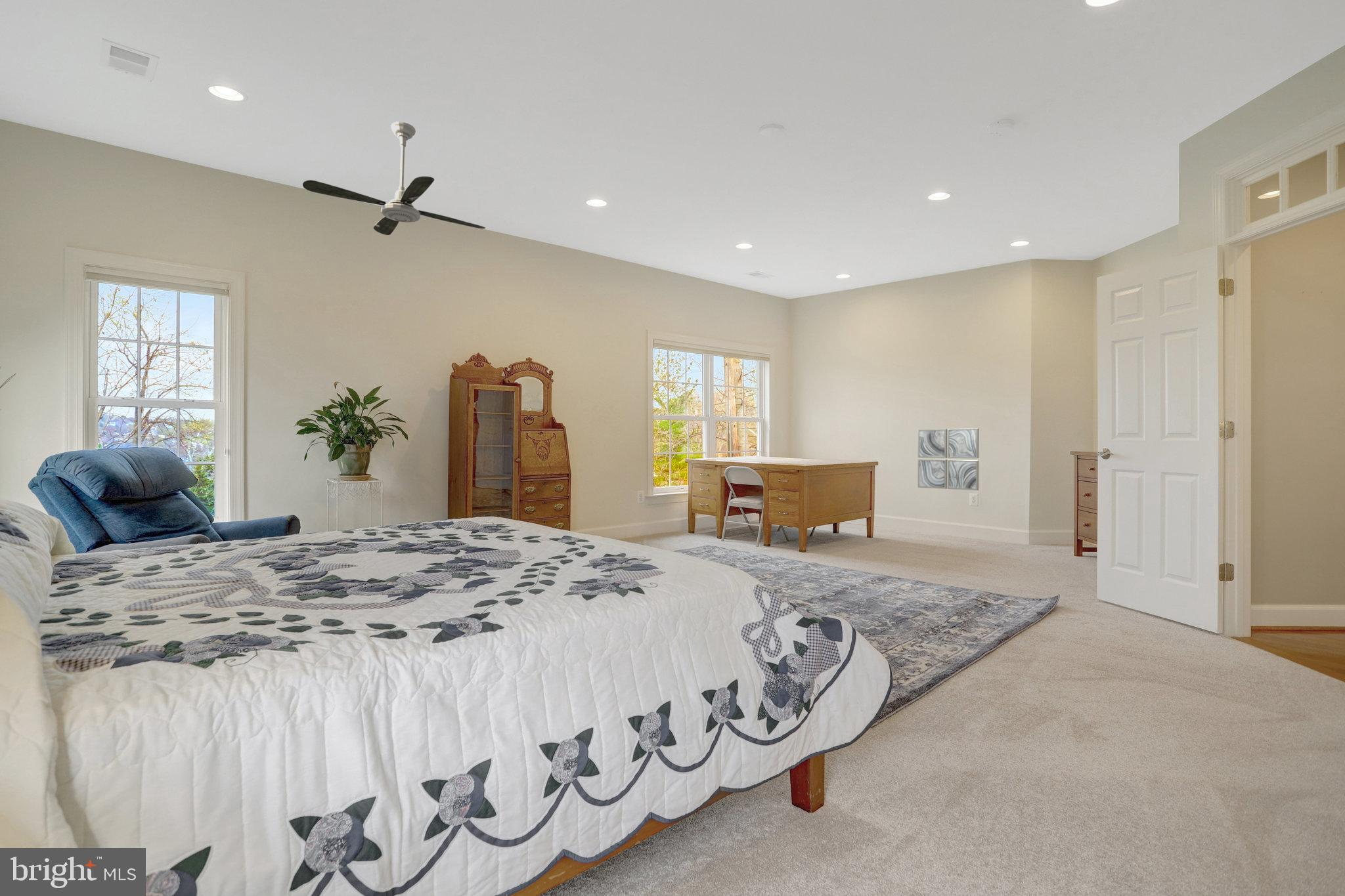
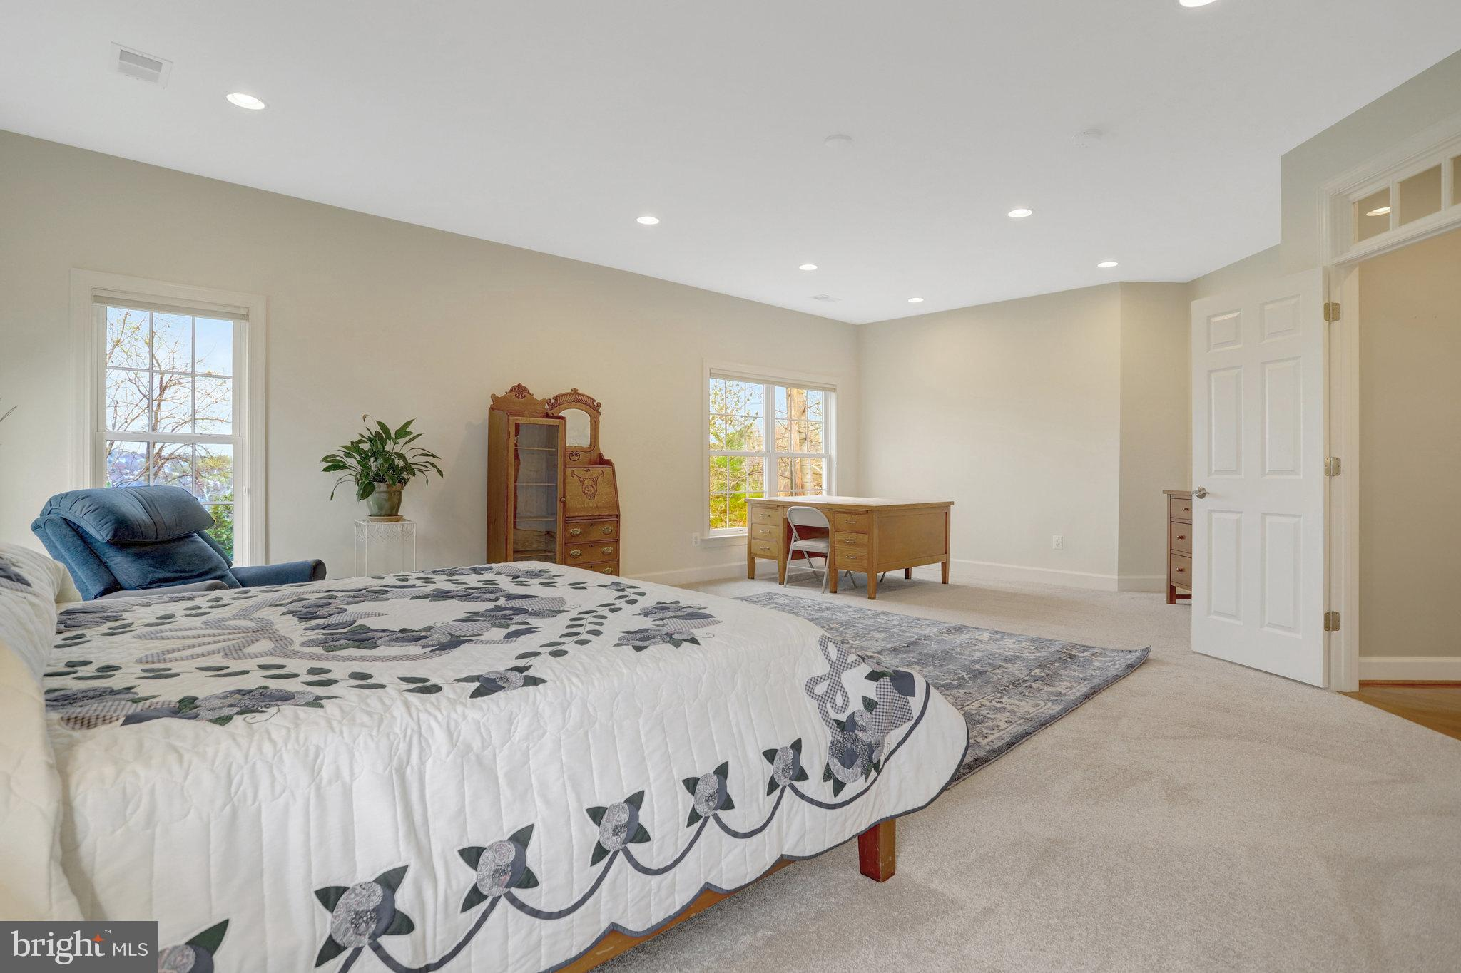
- ceiling fan (401, 171)
- wall art (946, 459)
